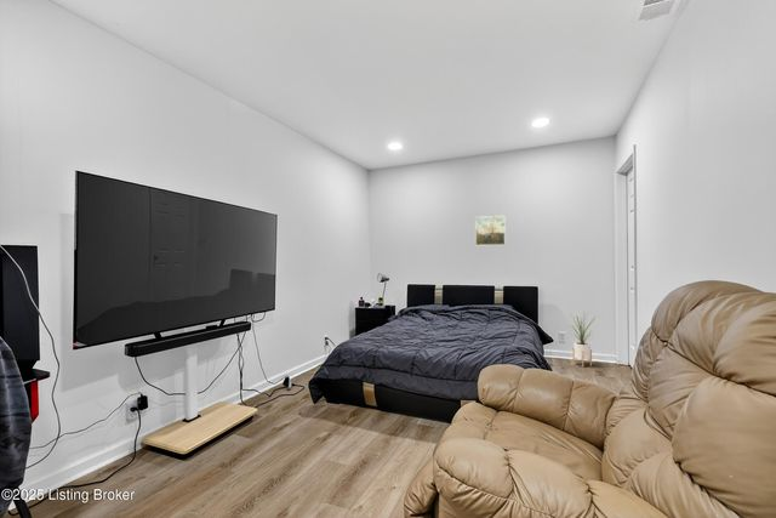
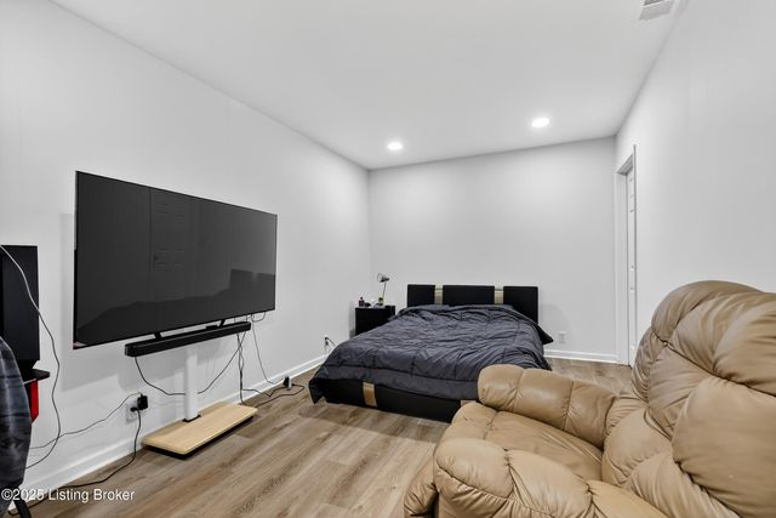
- house plant (582, 336)
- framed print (490, 230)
